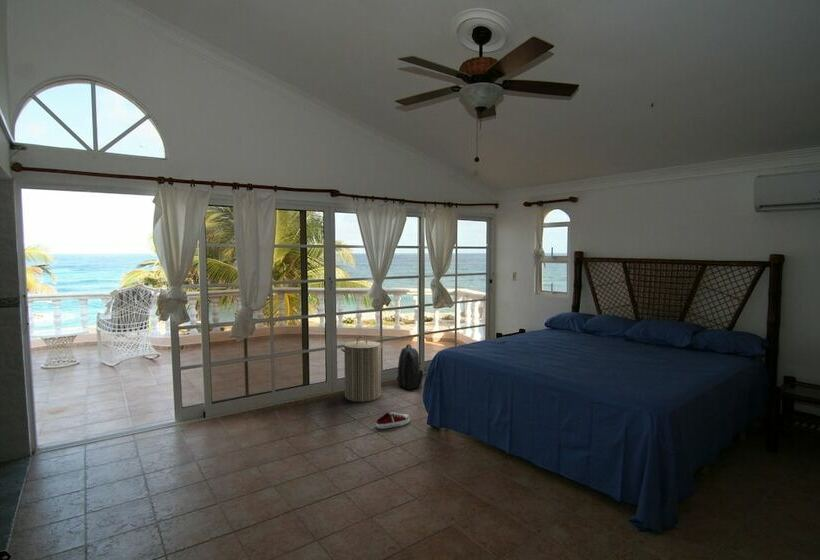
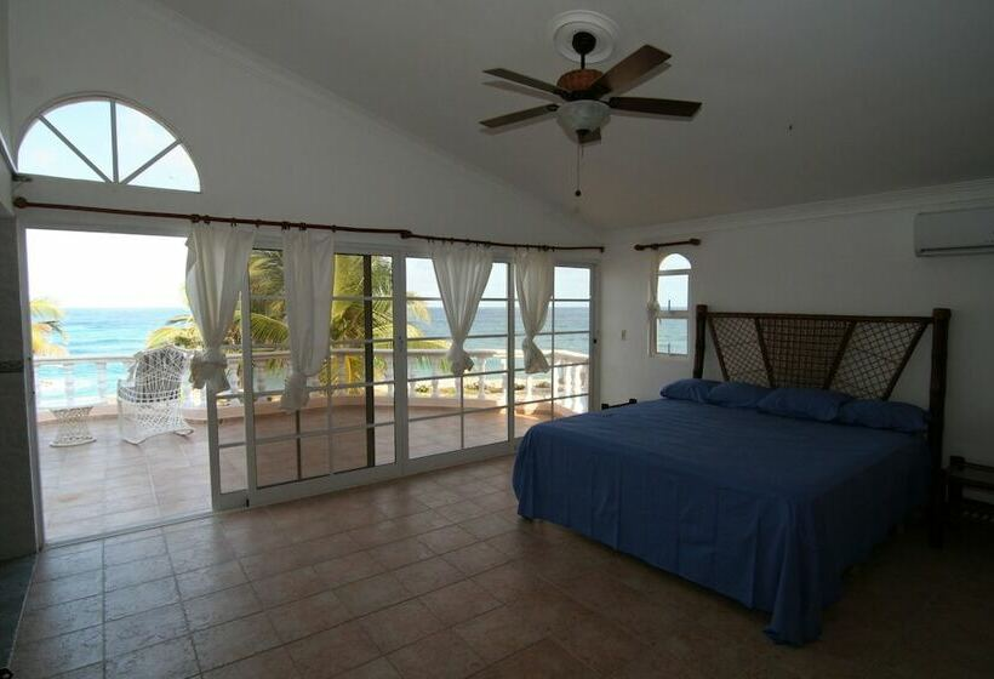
- shoe (393, 418)
- laundry hamper (362, 366)
- backpack (409, 365)
